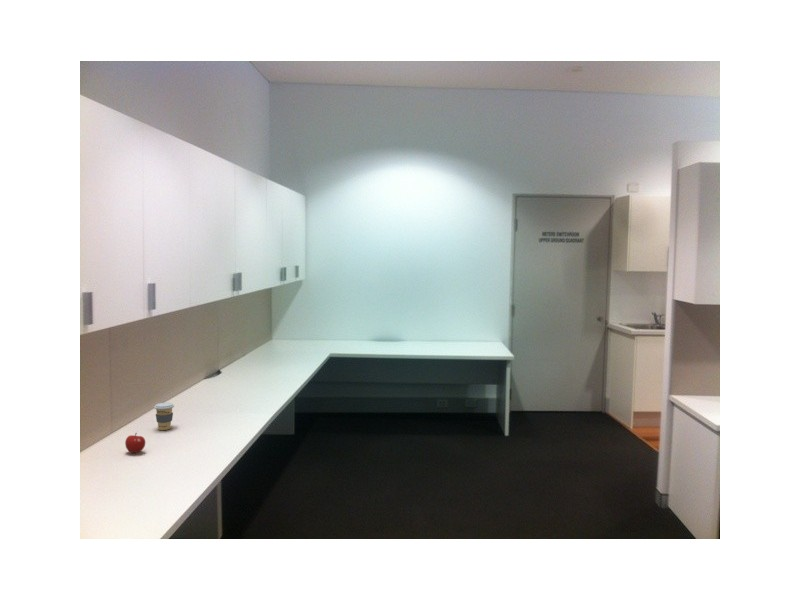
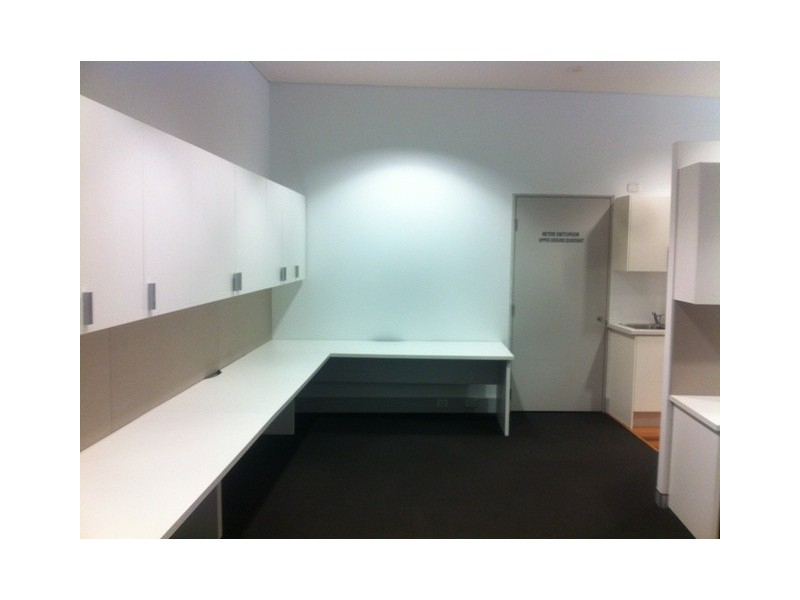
- apple (135, 442)
- coffee cup (164, 416)
